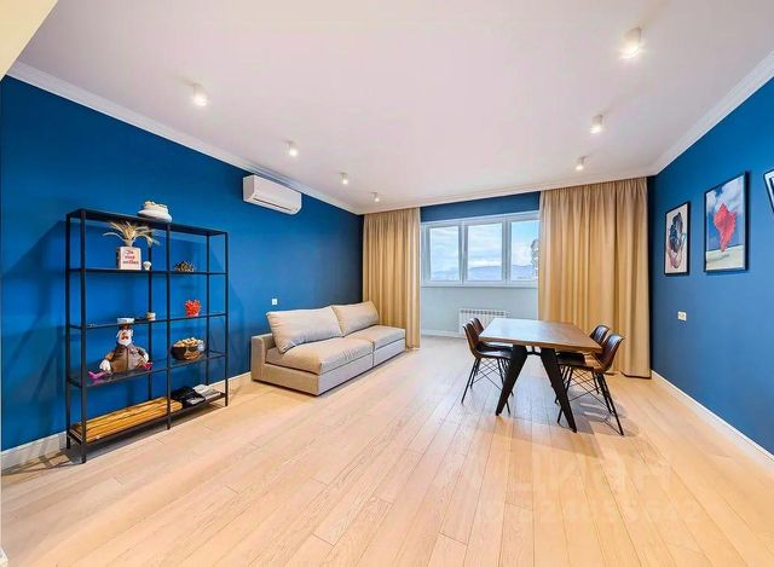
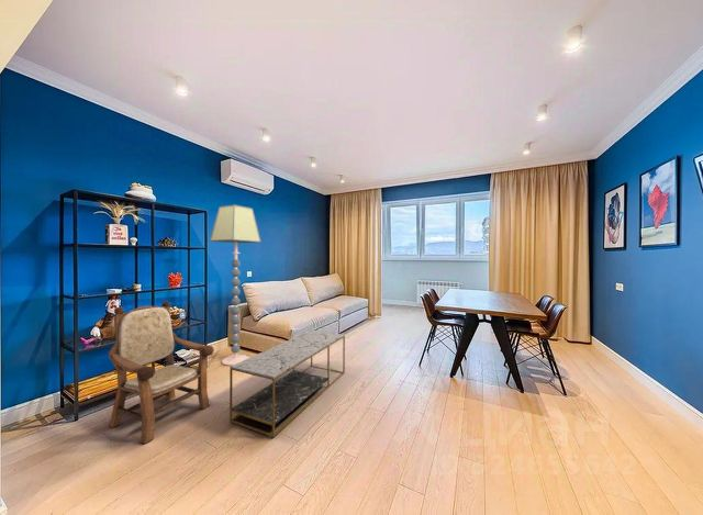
+ floor lamp (235, 283)
+ coffee table (297, 371)
+ armchair (159, 359)
